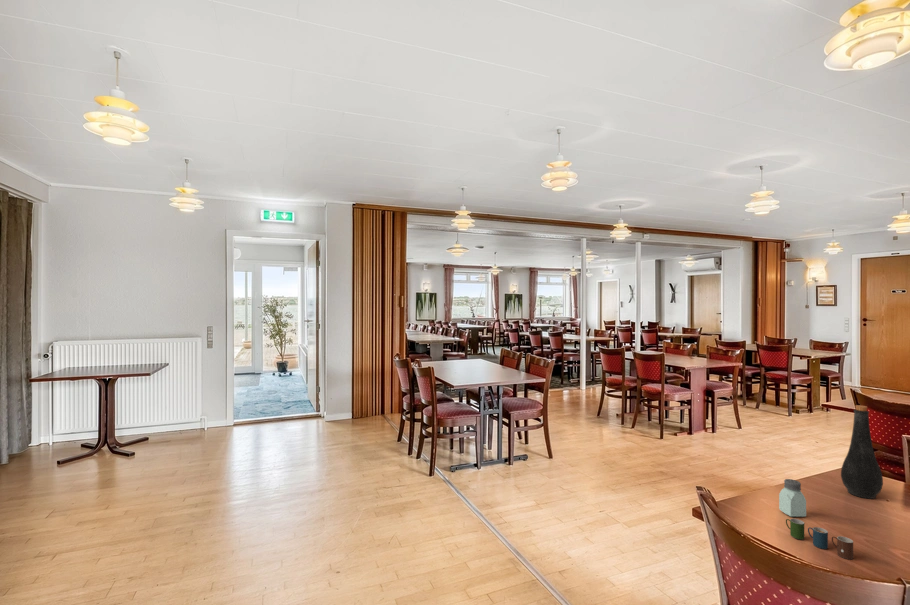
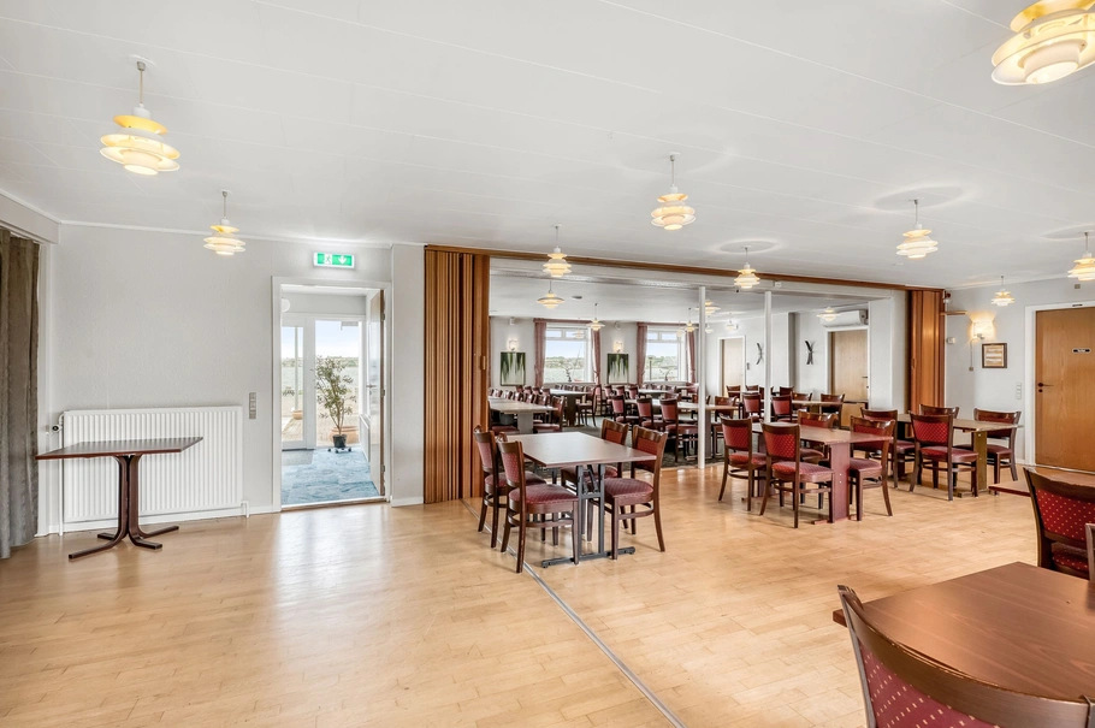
- bottle (861, 450)
- saltshaker (792, 497)
- cup (817, 531)
